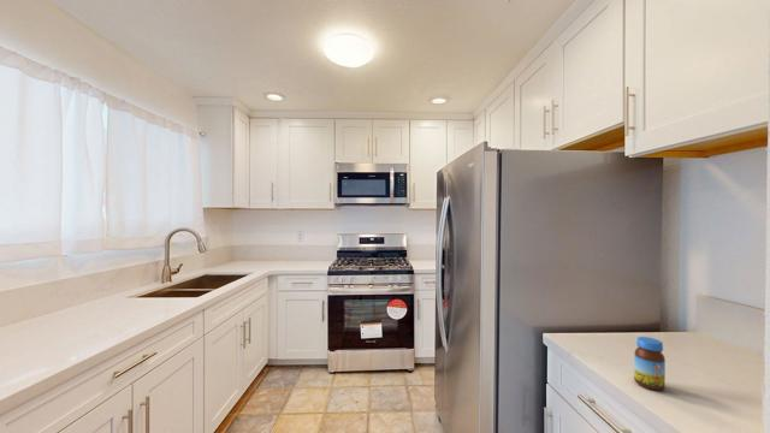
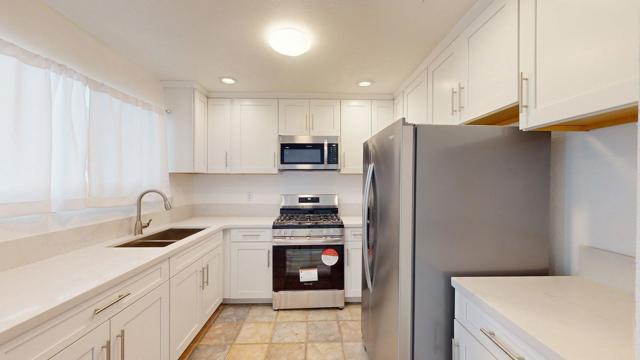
- jar (648, 362)
